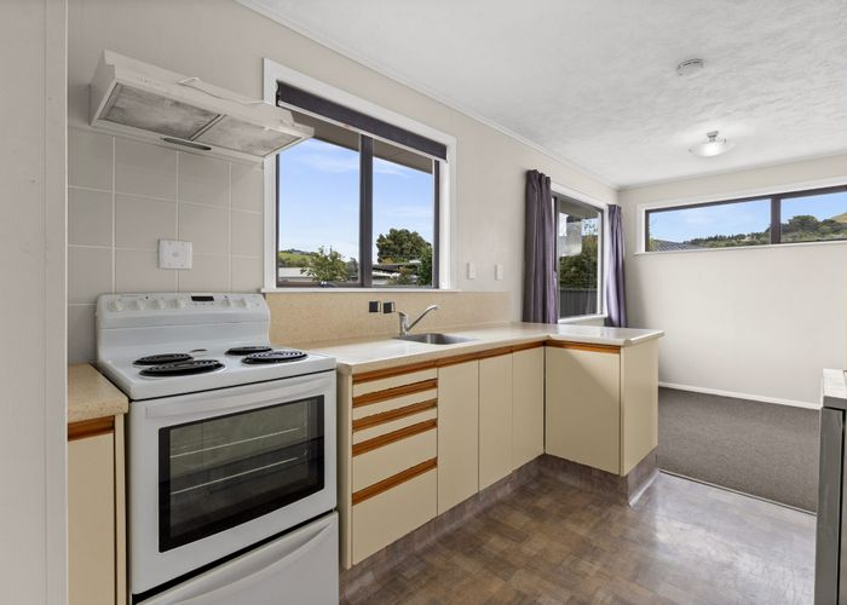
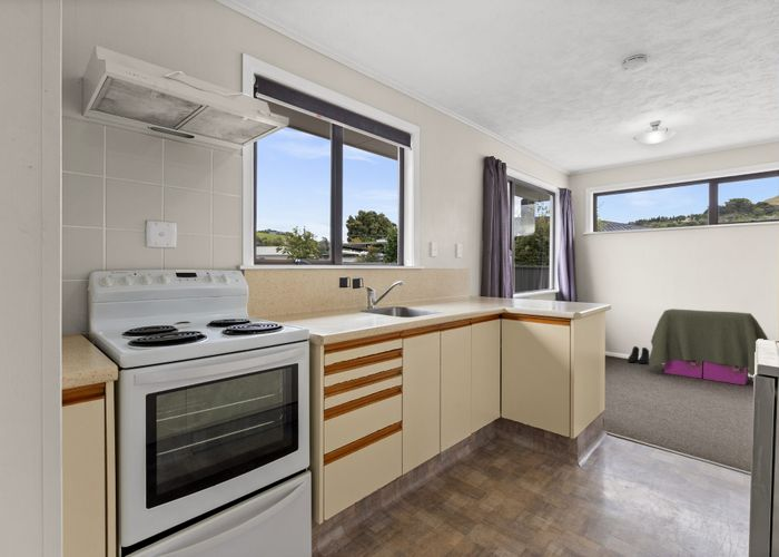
+ boots (638, 354)
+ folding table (706, 343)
